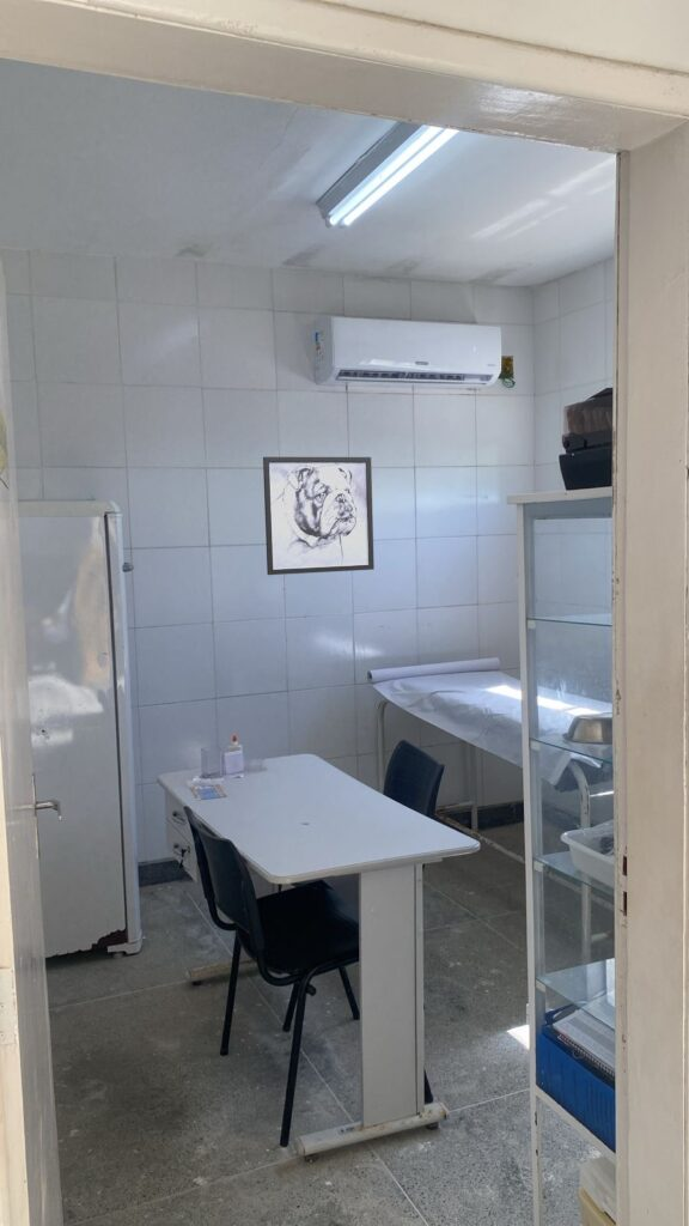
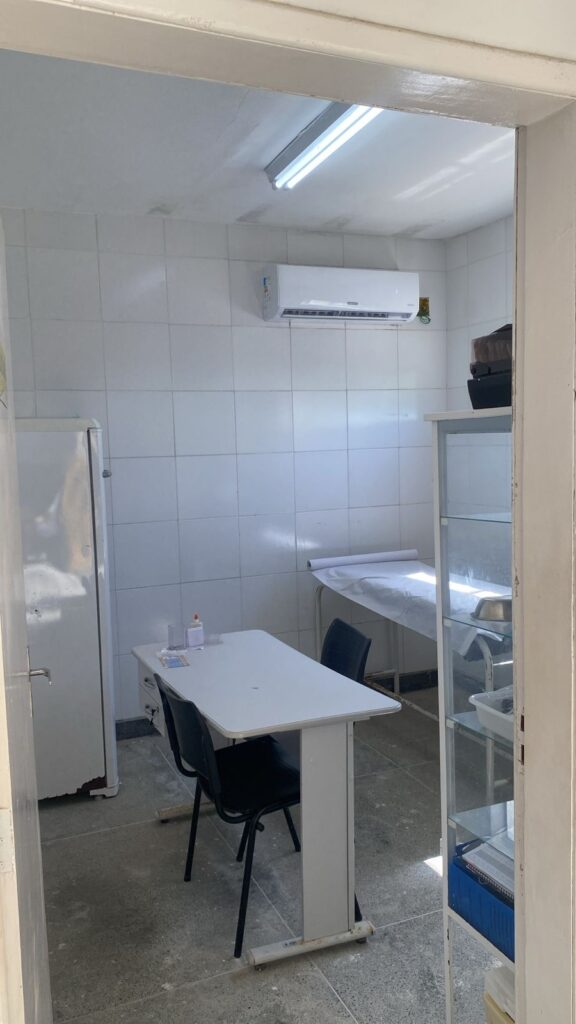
- wall art (319, 515)
